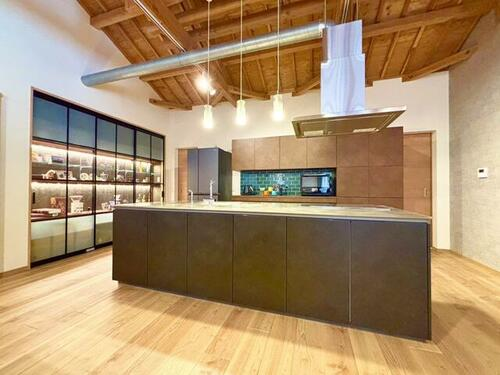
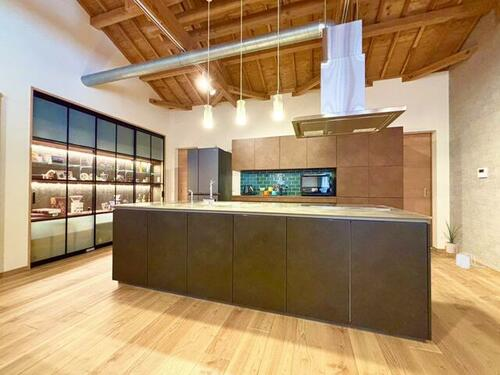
+ house plant (452, 238)
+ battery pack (471, 260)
